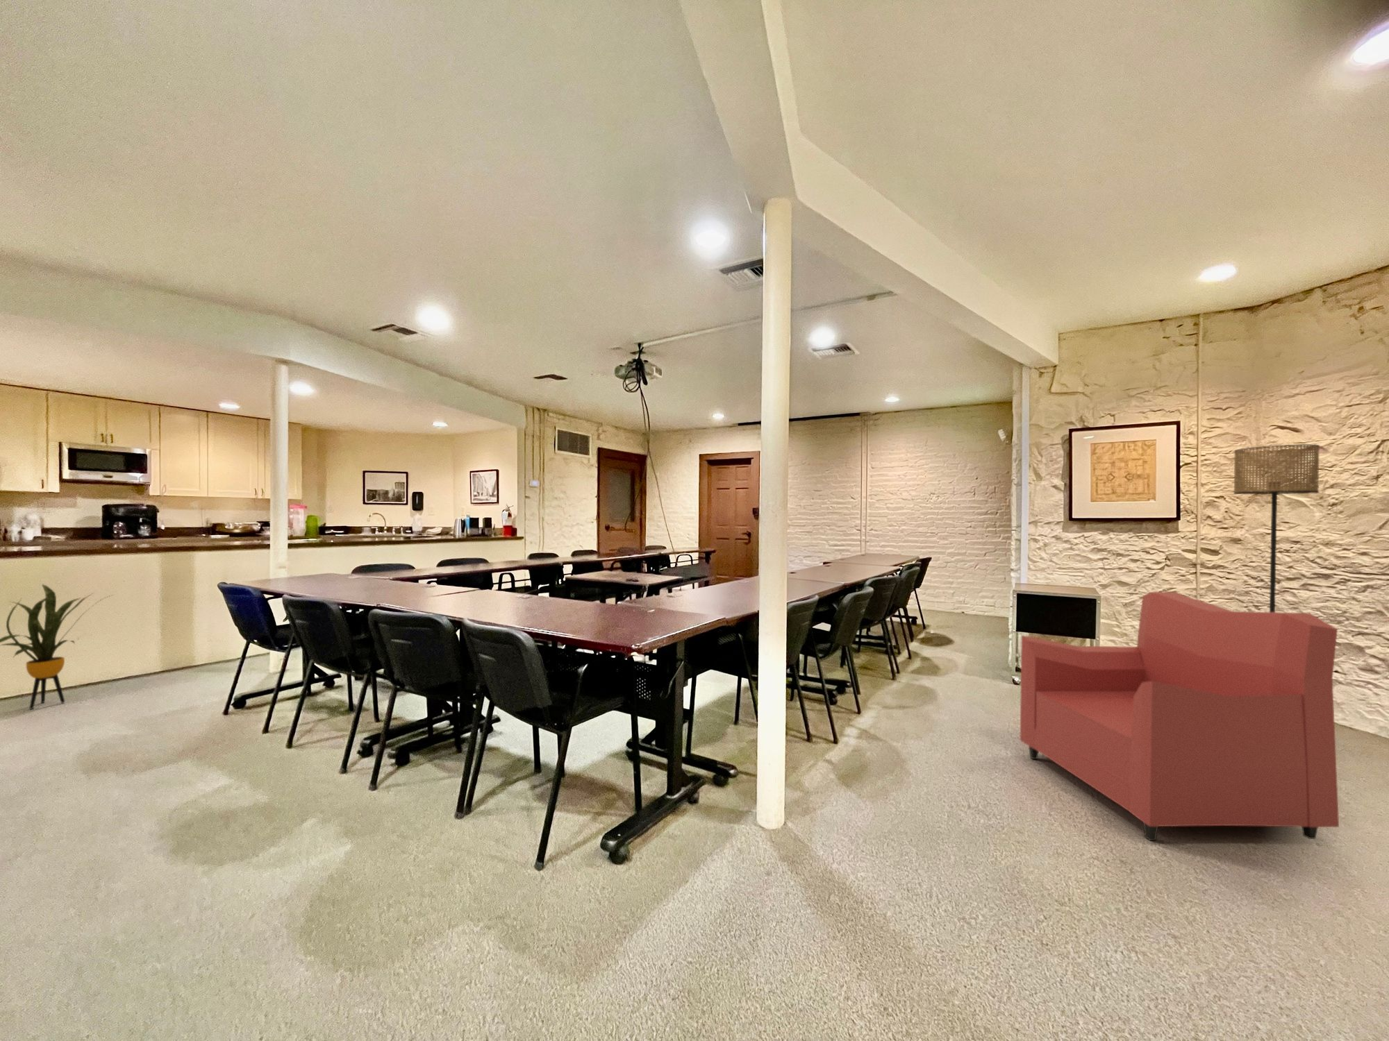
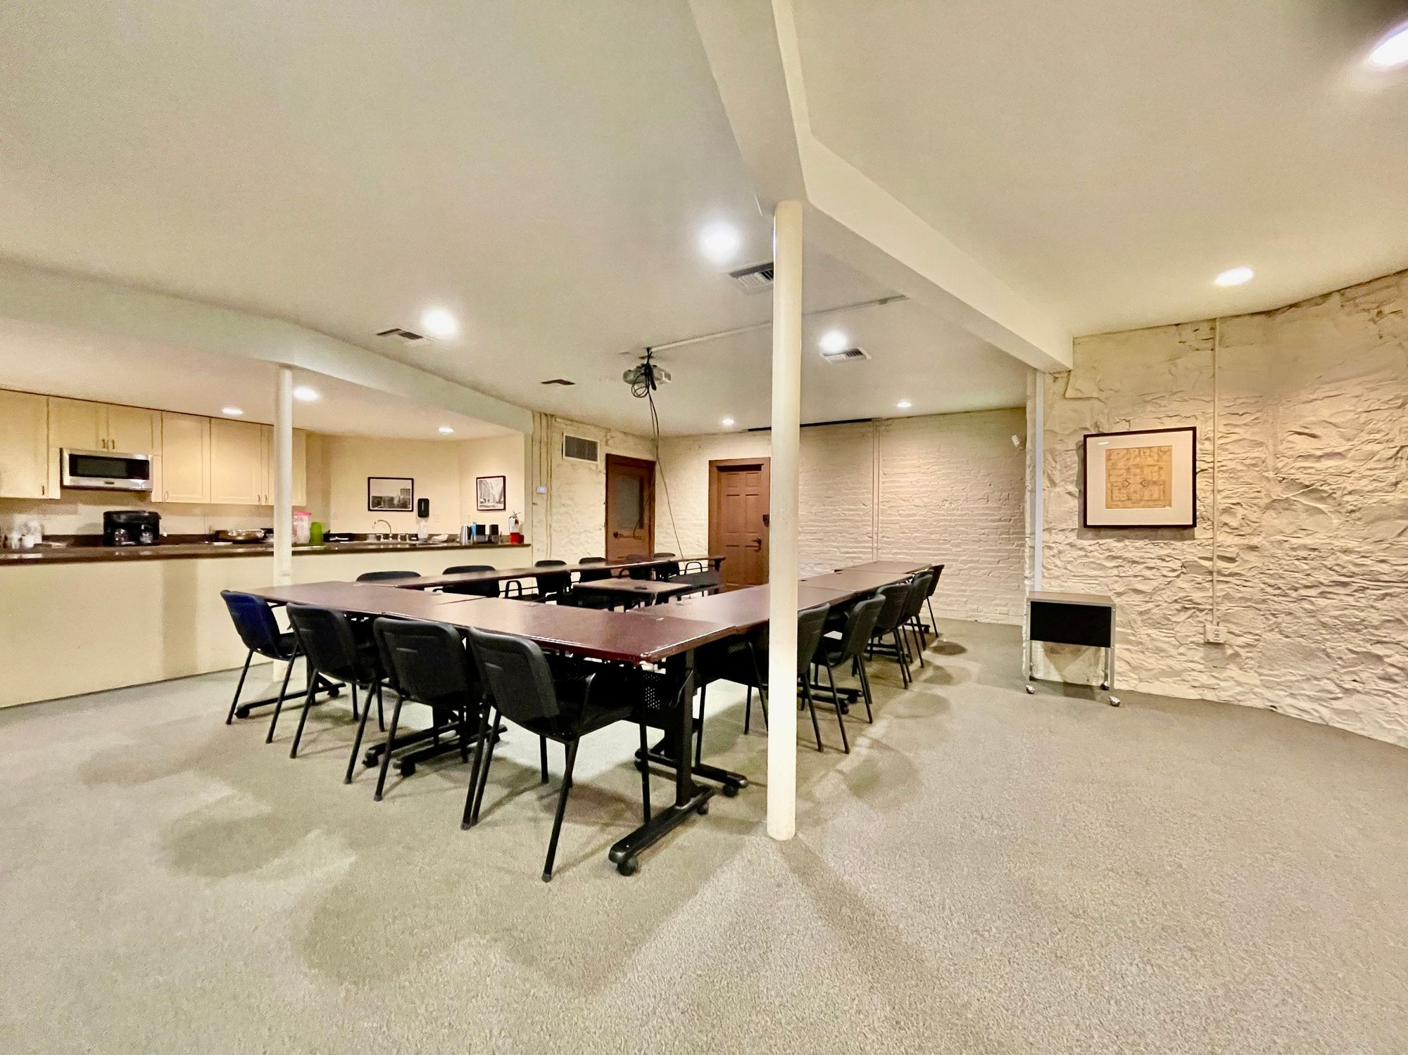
- armchair (1154, 697)
- house plant (52, 645)
- floor lamp (1272, 594)
